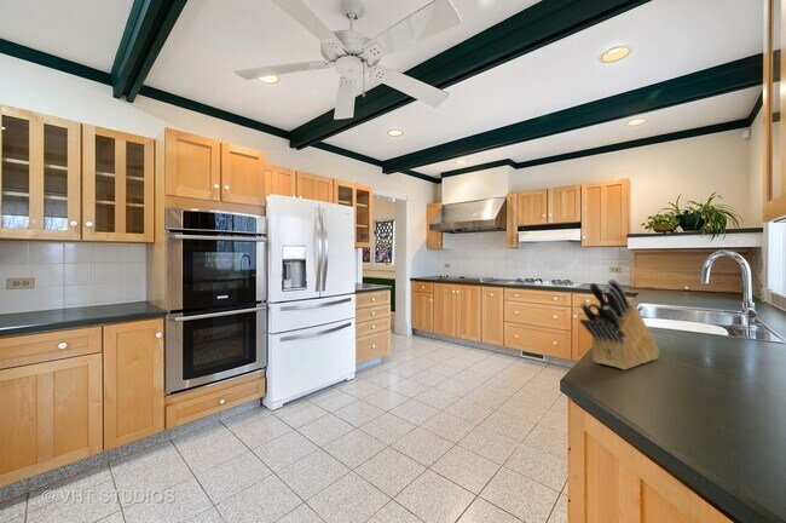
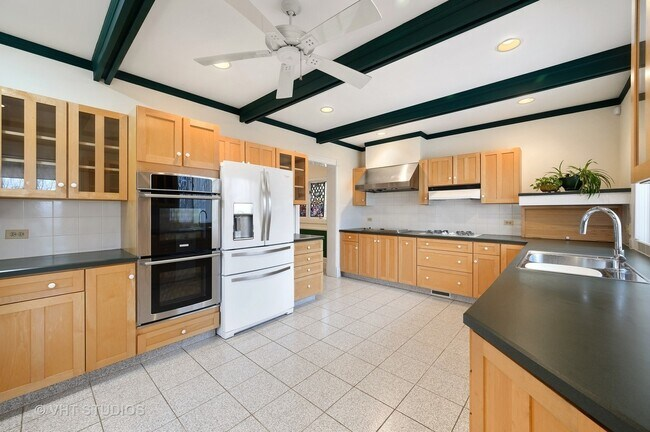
- knife block (619, 320)
